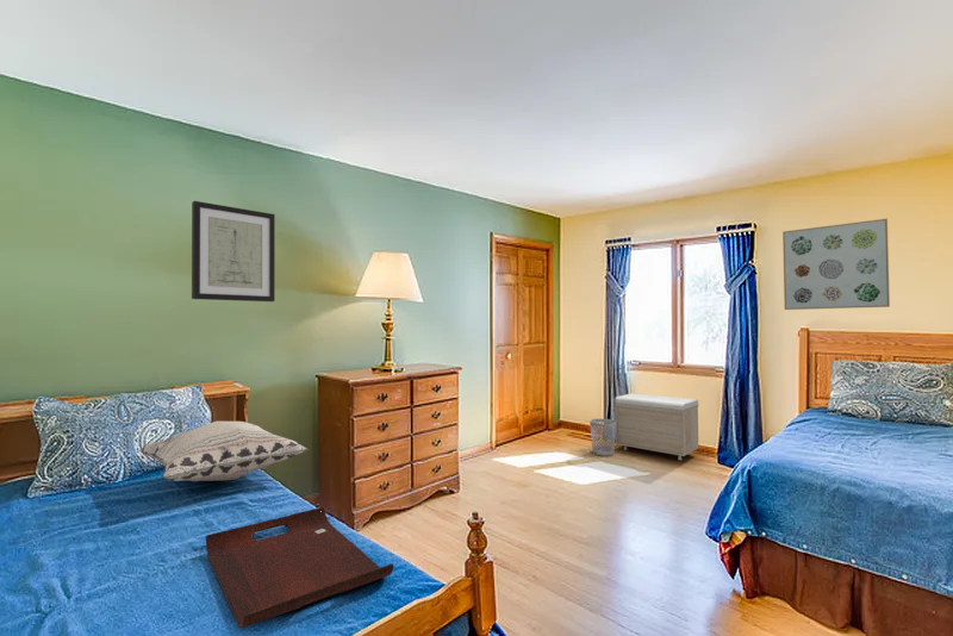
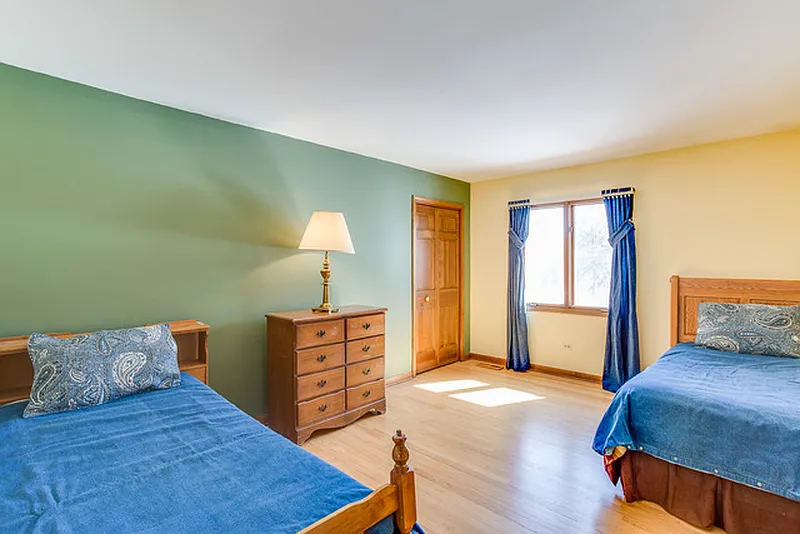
- storage bench (656, 424)
- wastebasket (603, 436)
- serving tray (293, 556)
- wall art (833, 267)
- decorative pillow (223, 449)
- wall art (235, 254)
